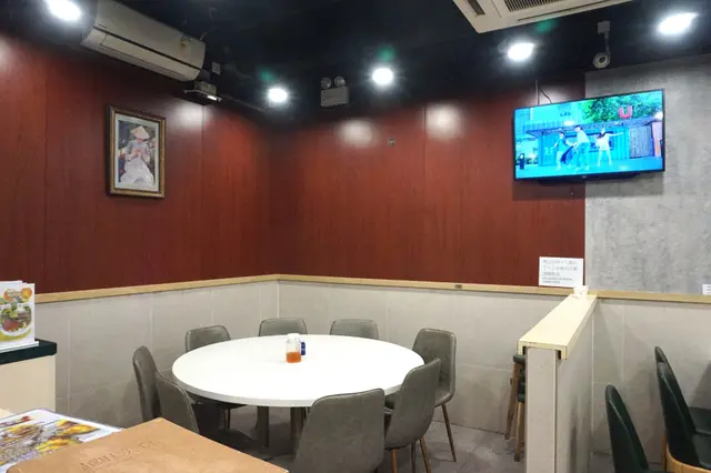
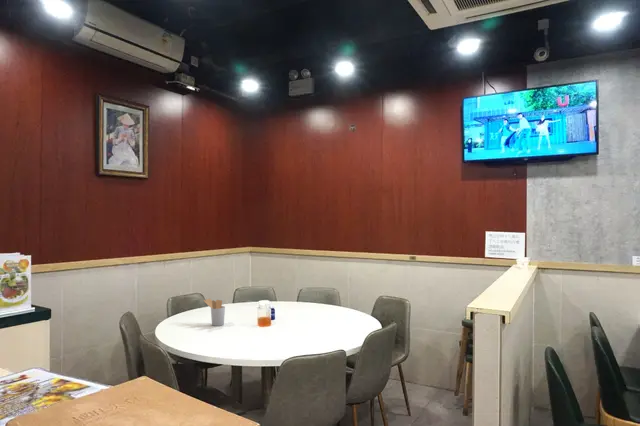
+ utensil holder (214, 311)
